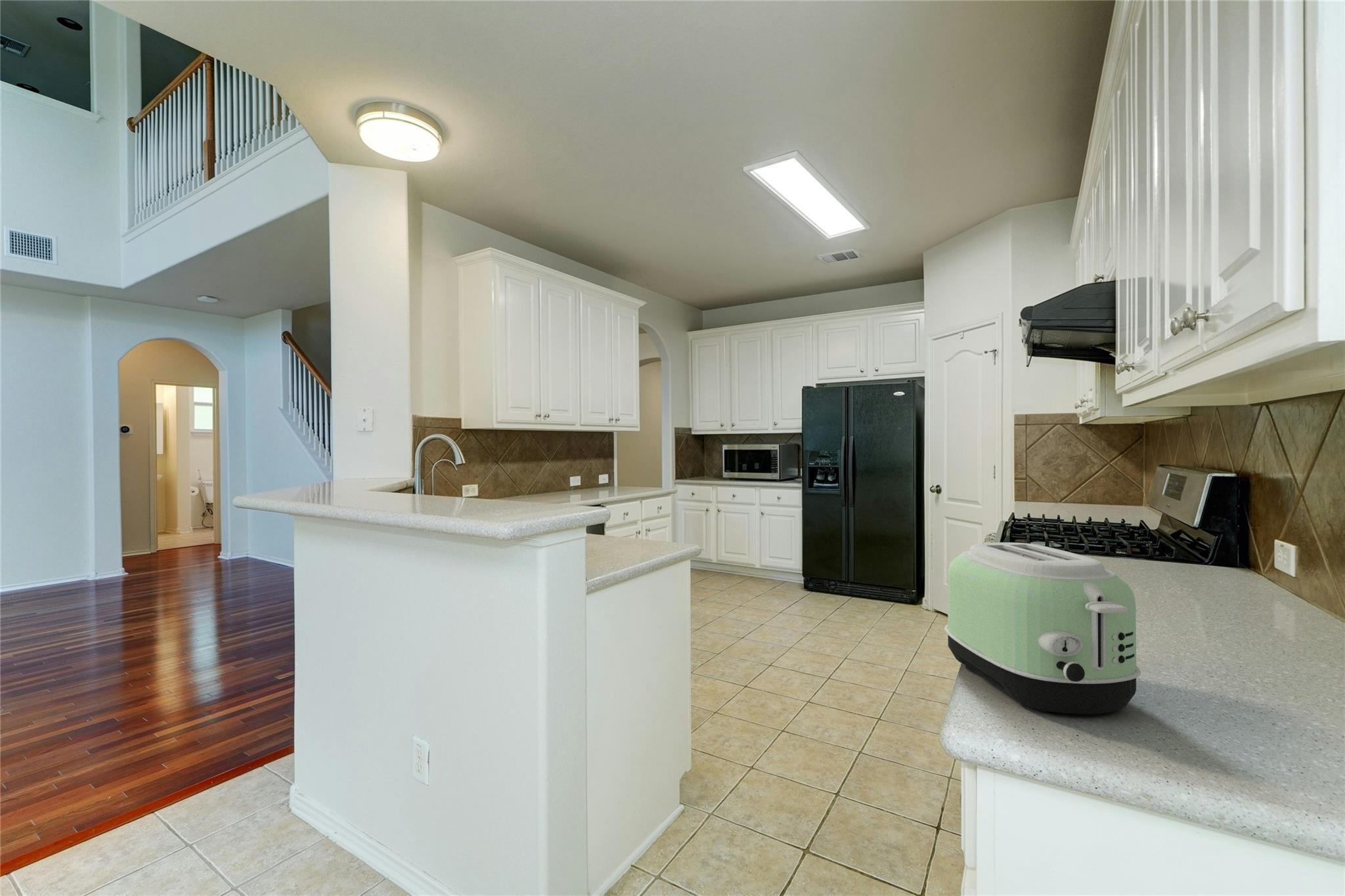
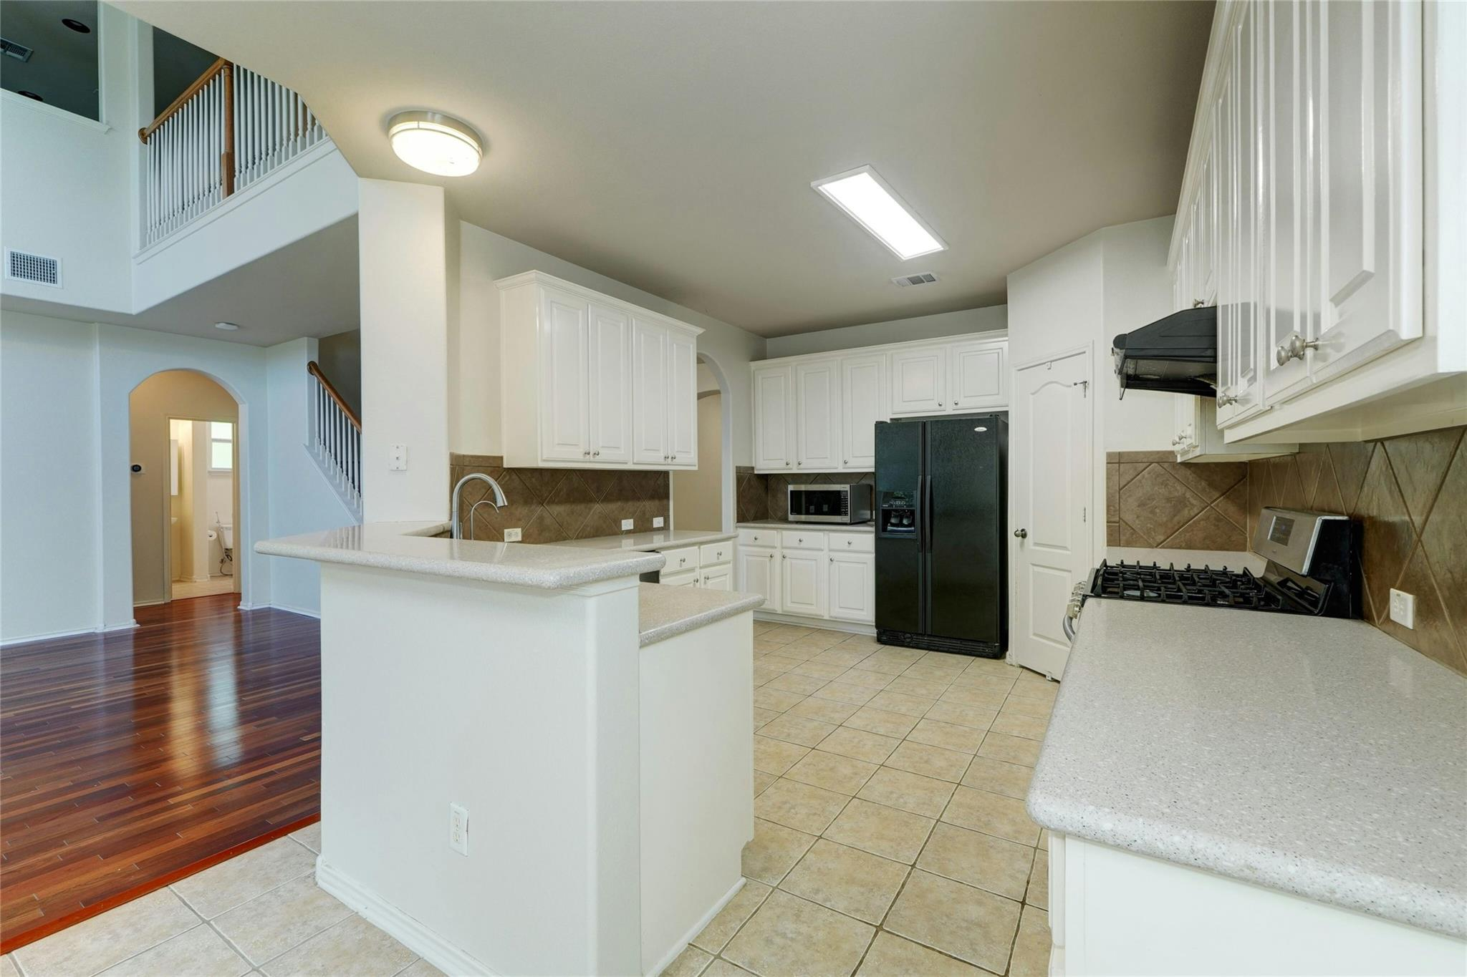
- toaster (1037, 619)
